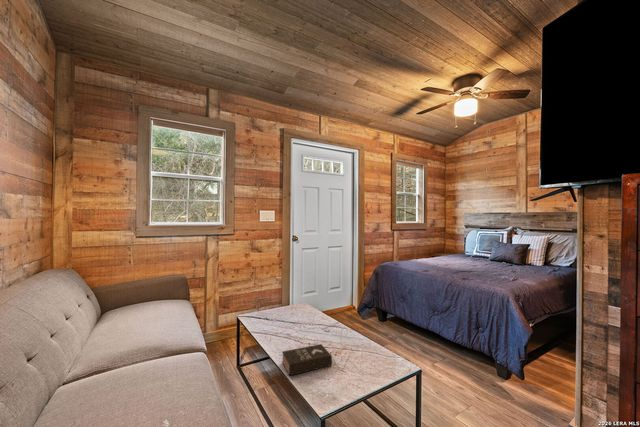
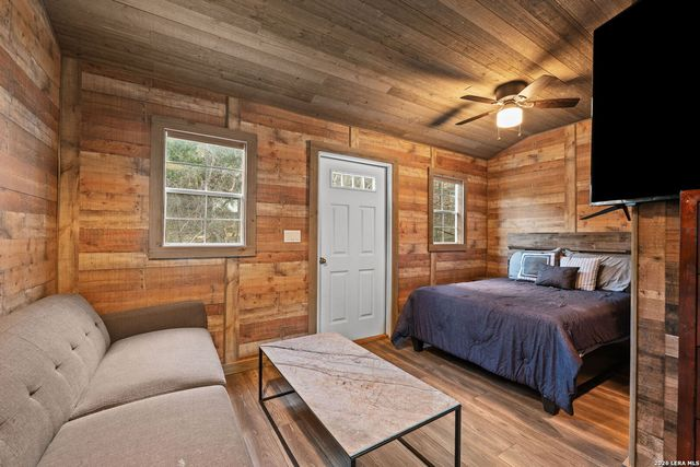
- book (306, 358)
